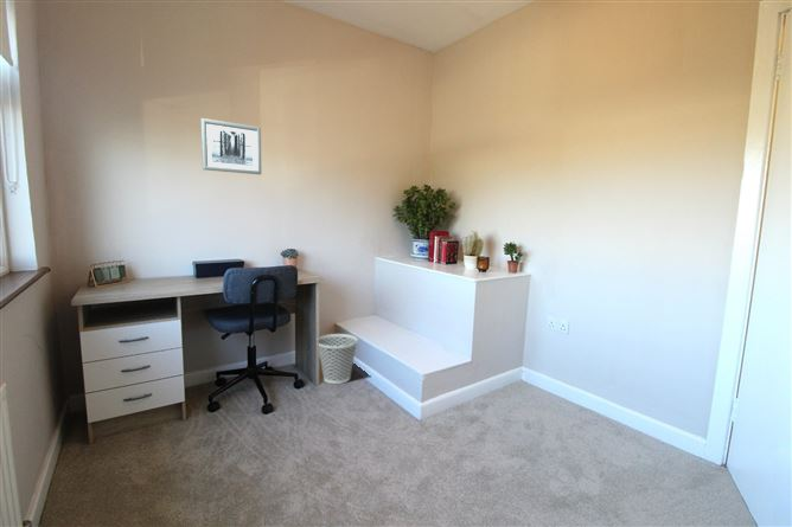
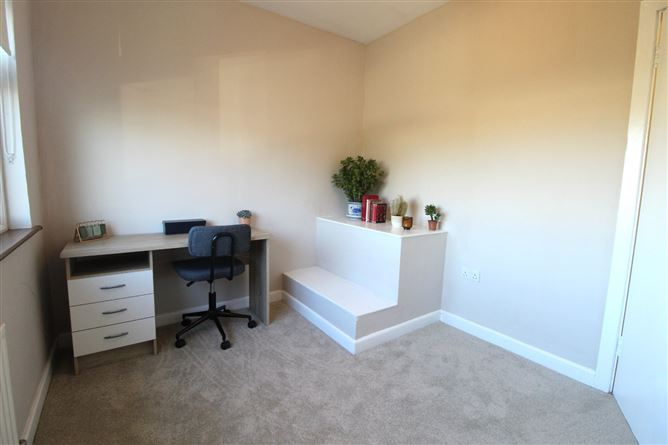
- wastebasket (337, 359)
- wall art (232, 147)
